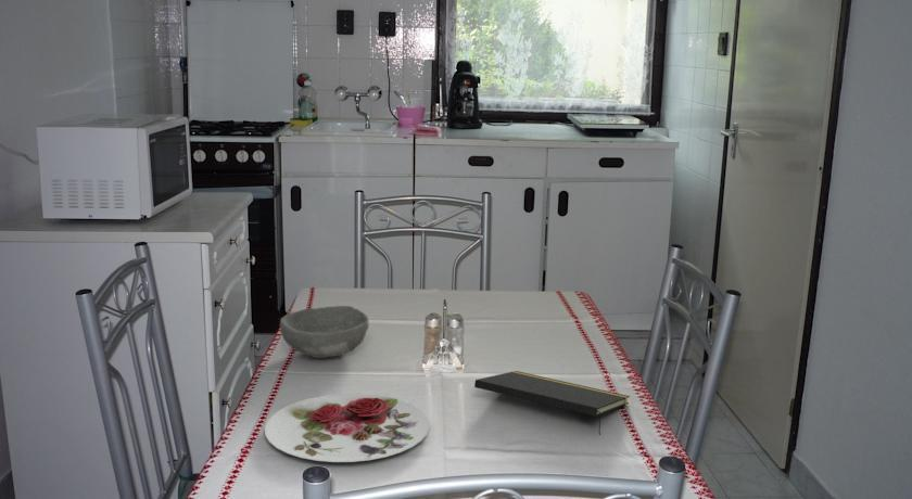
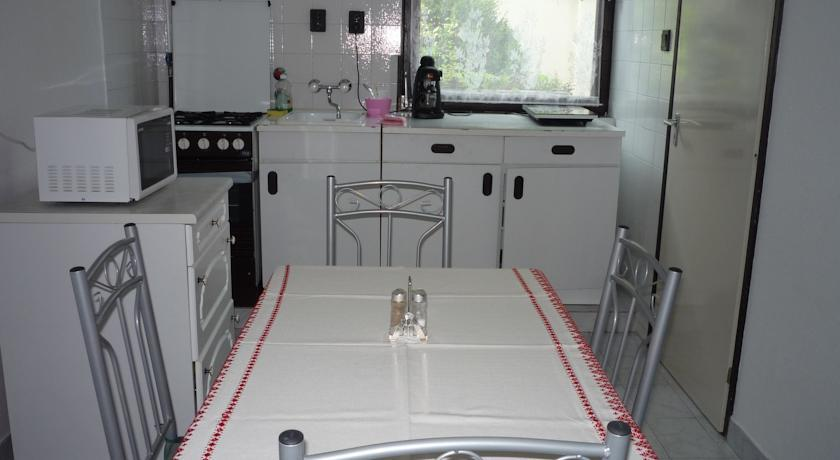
- plate (347, 423)
- bowl (325, 335)
- notepad (553, 392)
